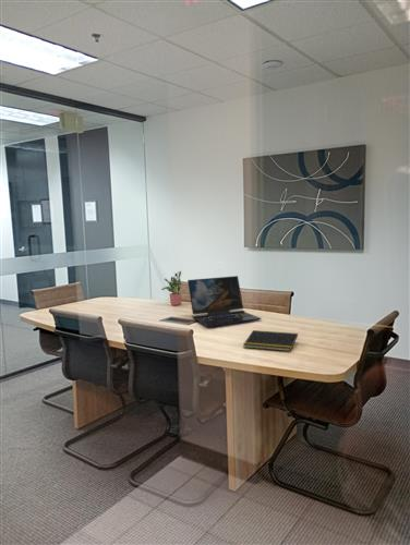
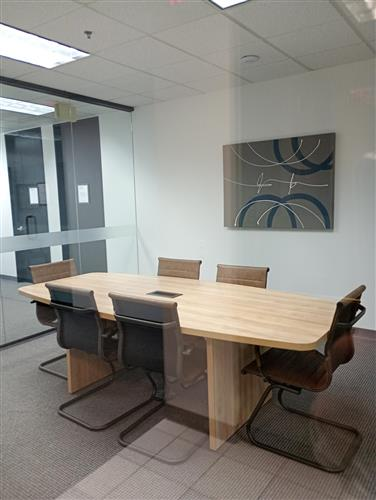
- laptop (222, 300)
- notepad (270, 340)
- potted plant (169, 288)
